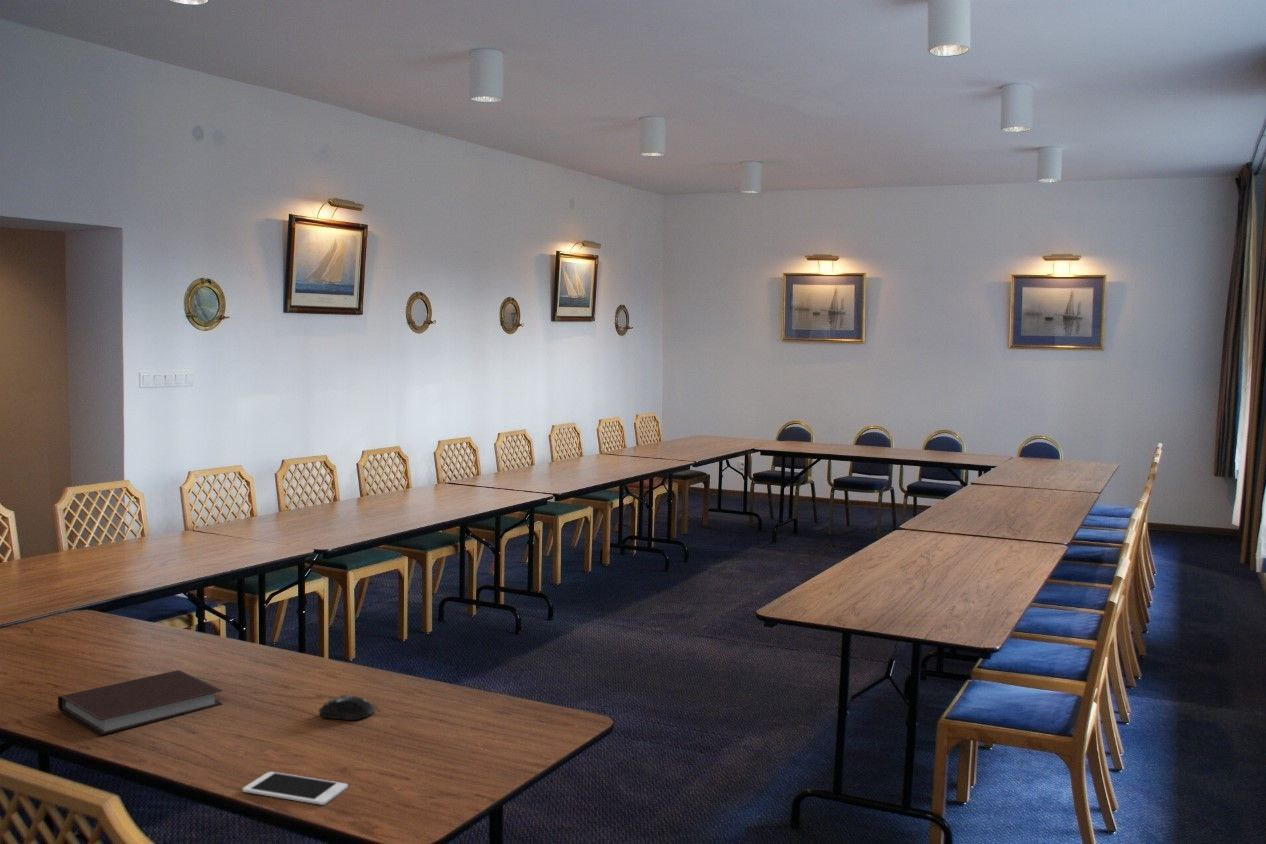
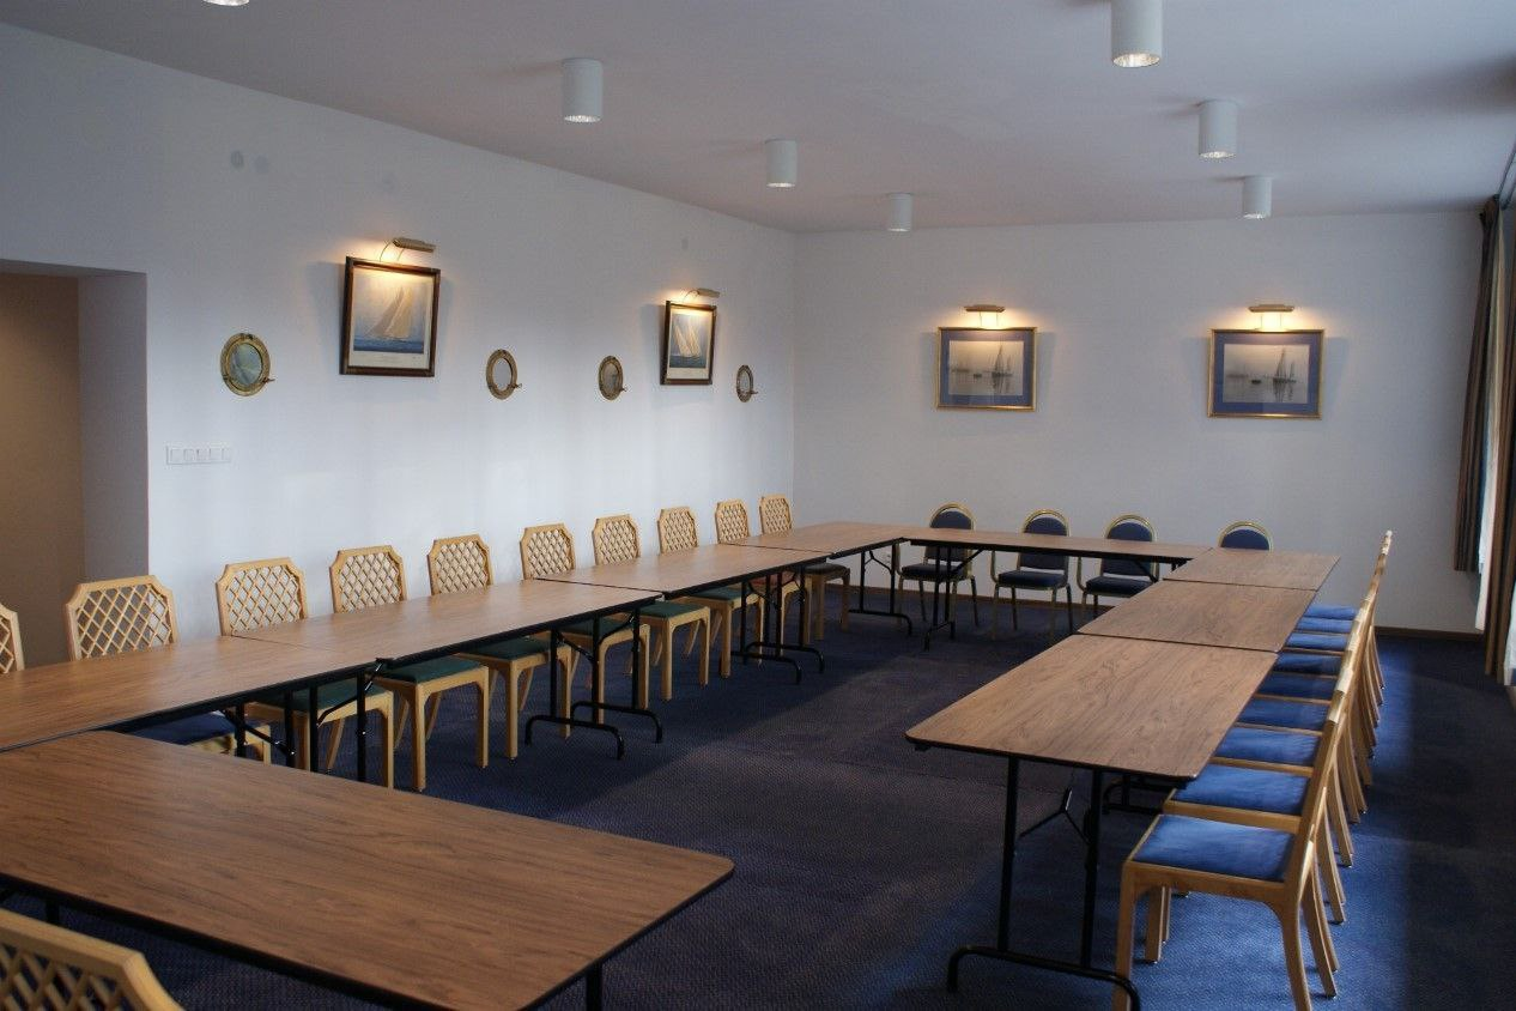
- notebook (141, 699)
- computer mouse (346, 705)
- cell phone (295, 787)
